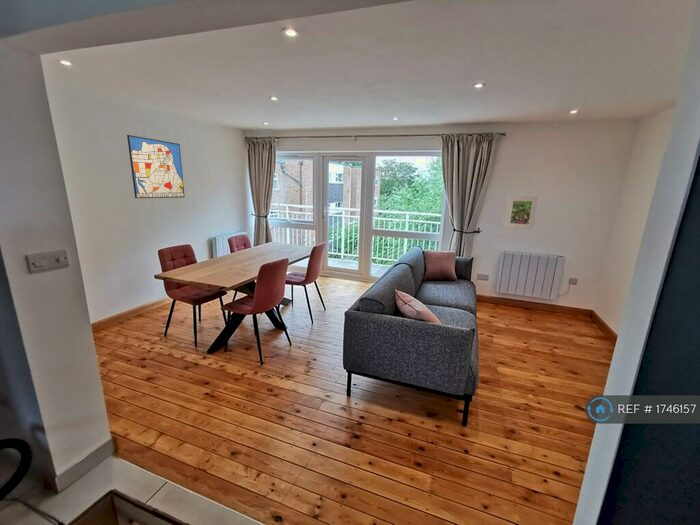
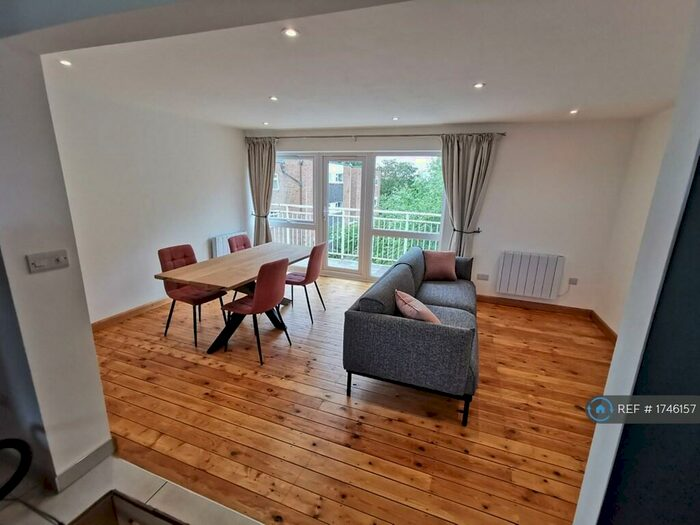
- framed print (520, 212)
- wall art (158, 169)
